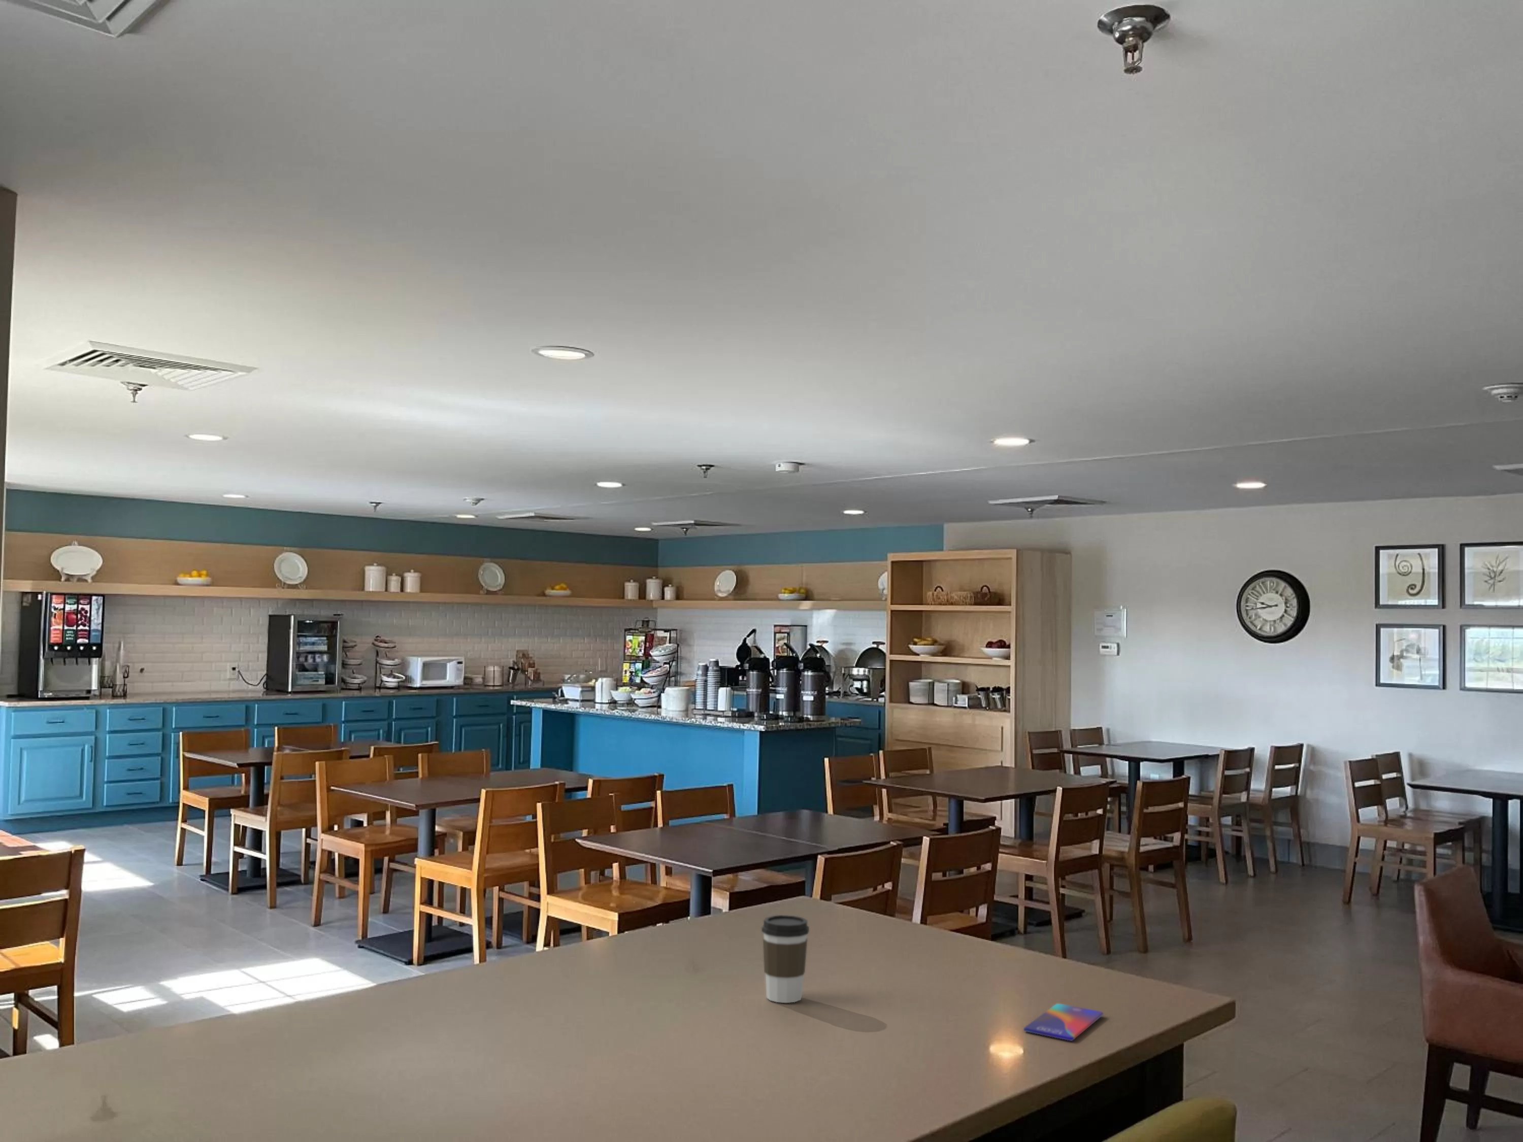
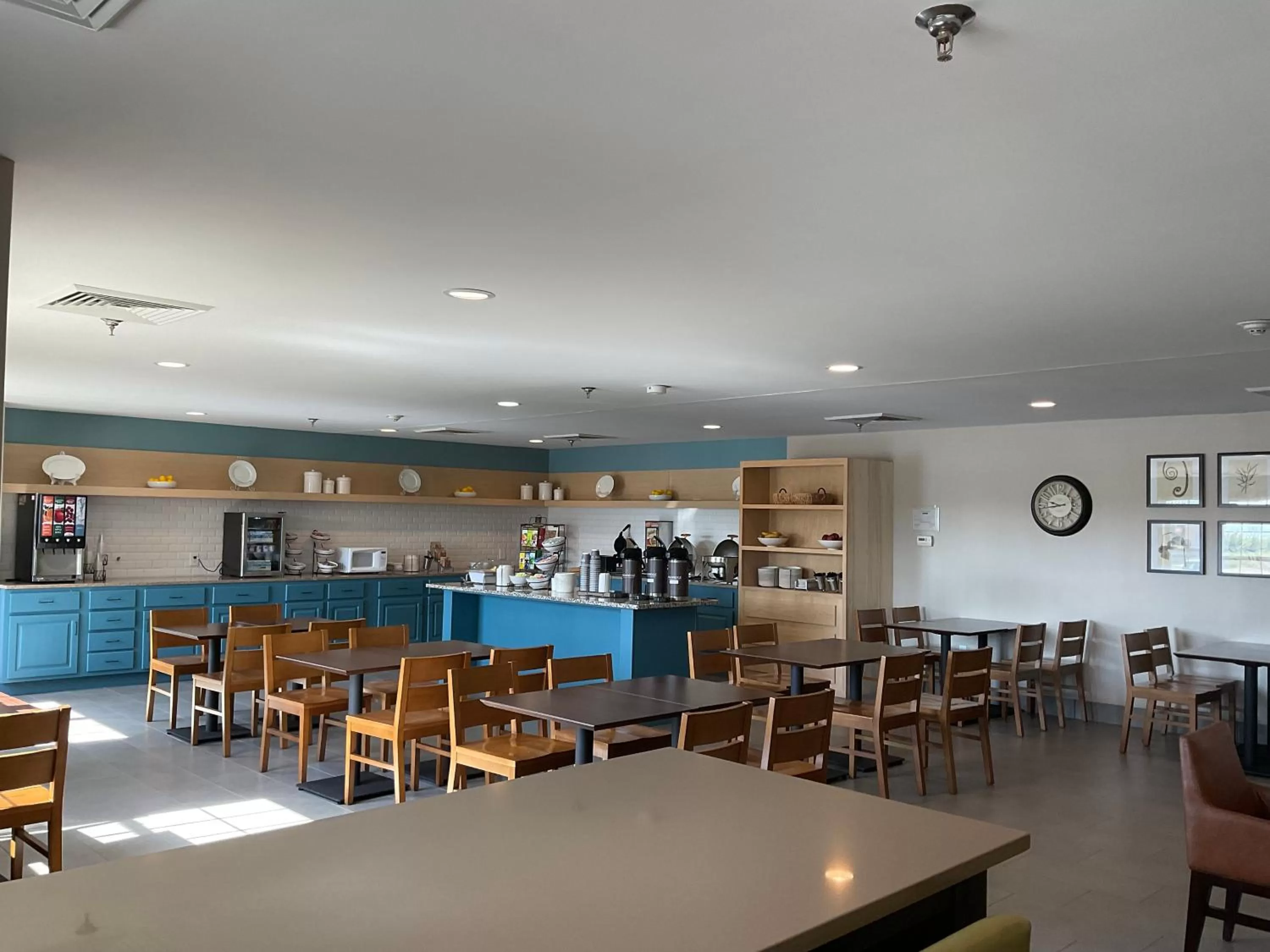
- coffee cup (784, 958)
- smartphone (1064, 1021)
